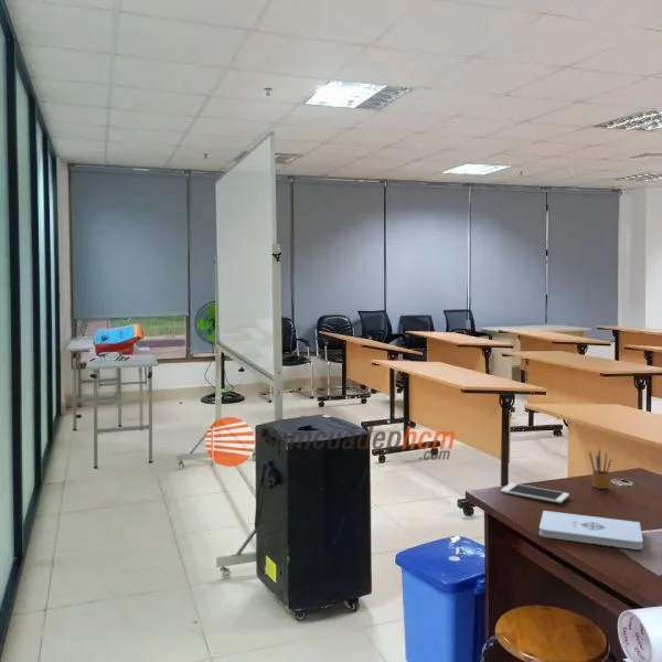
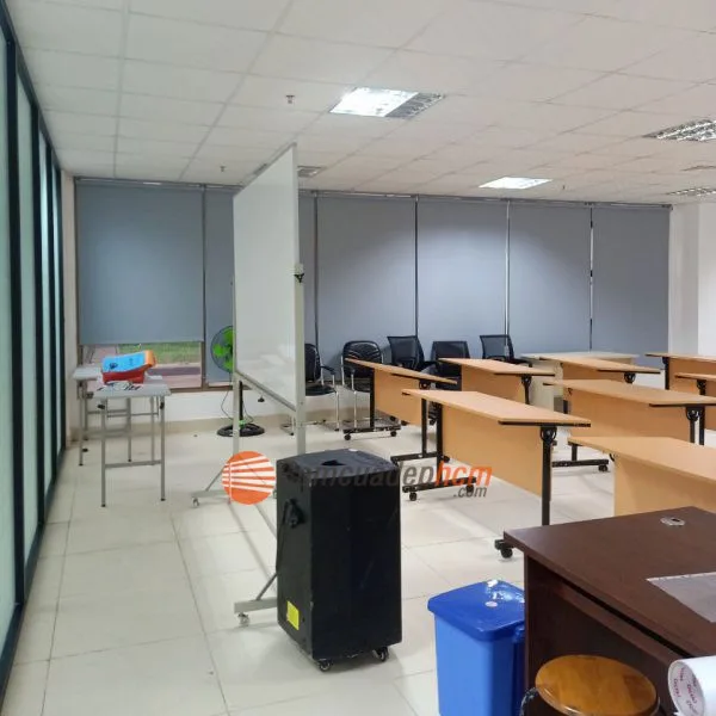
- pencil box (599, 468)
- notepad (589, 528)
- cell phone (534, 492)
